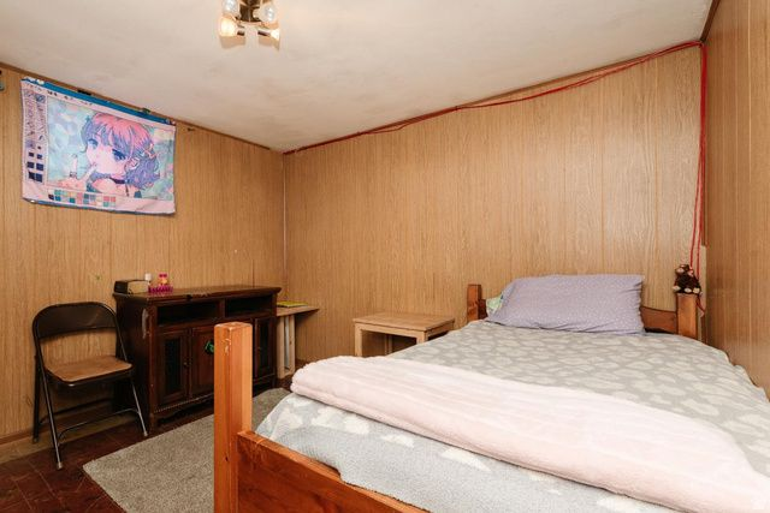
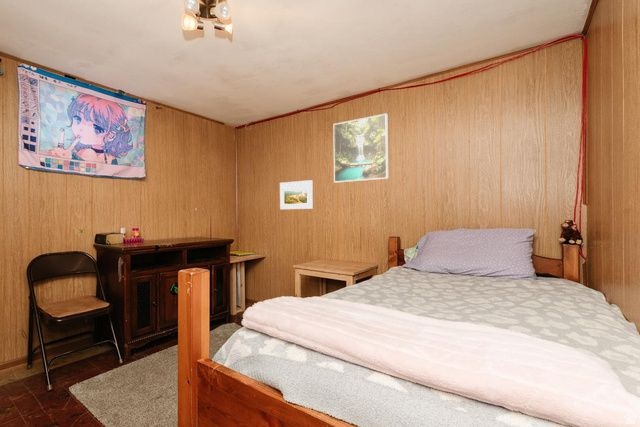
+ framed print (359, 149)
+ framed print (295, 195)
